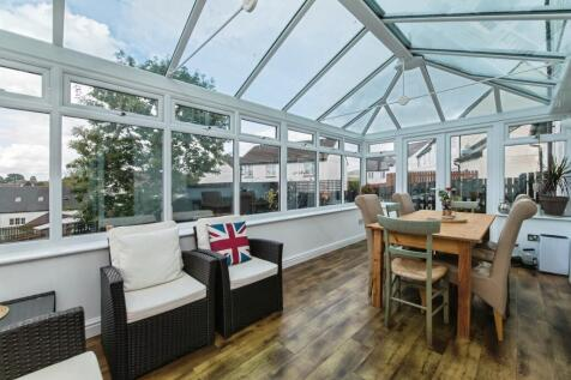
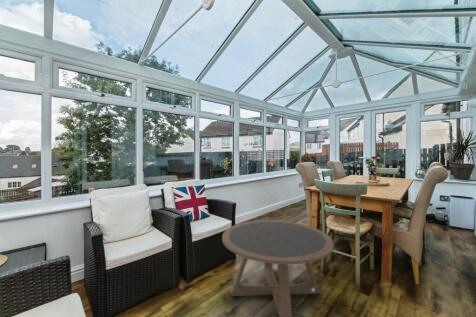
+ coffee table (275, 263)
